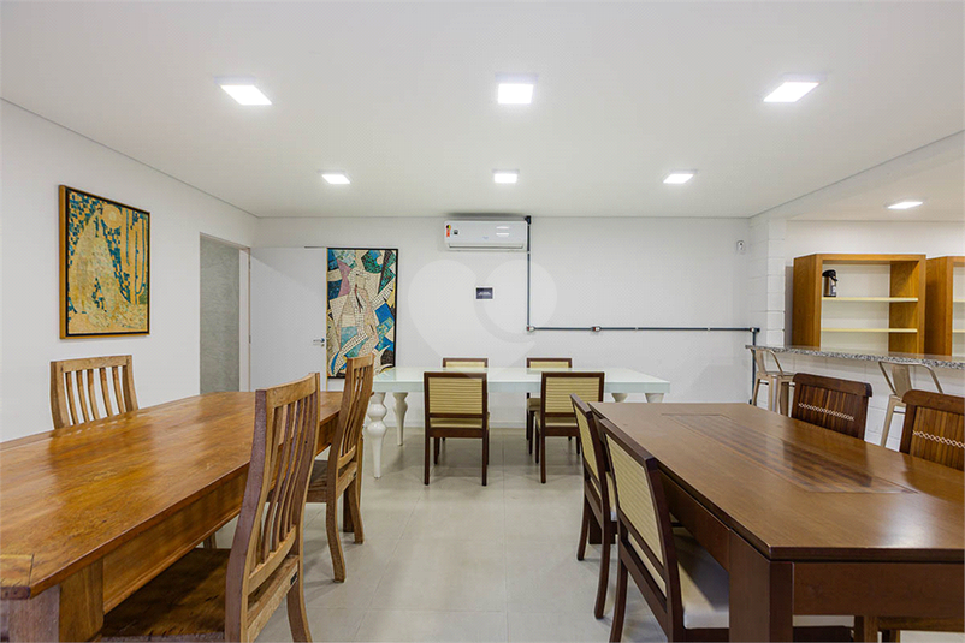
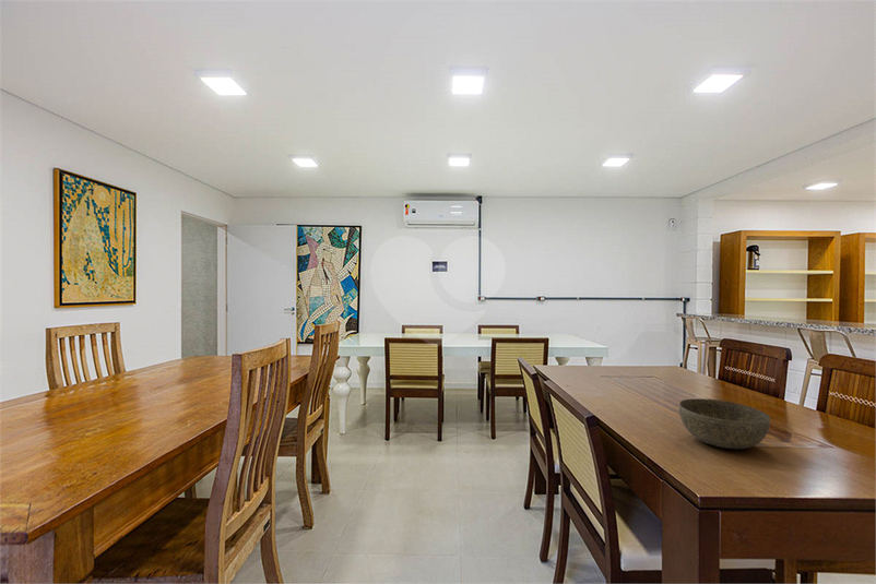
+ bowl (721, 425)
